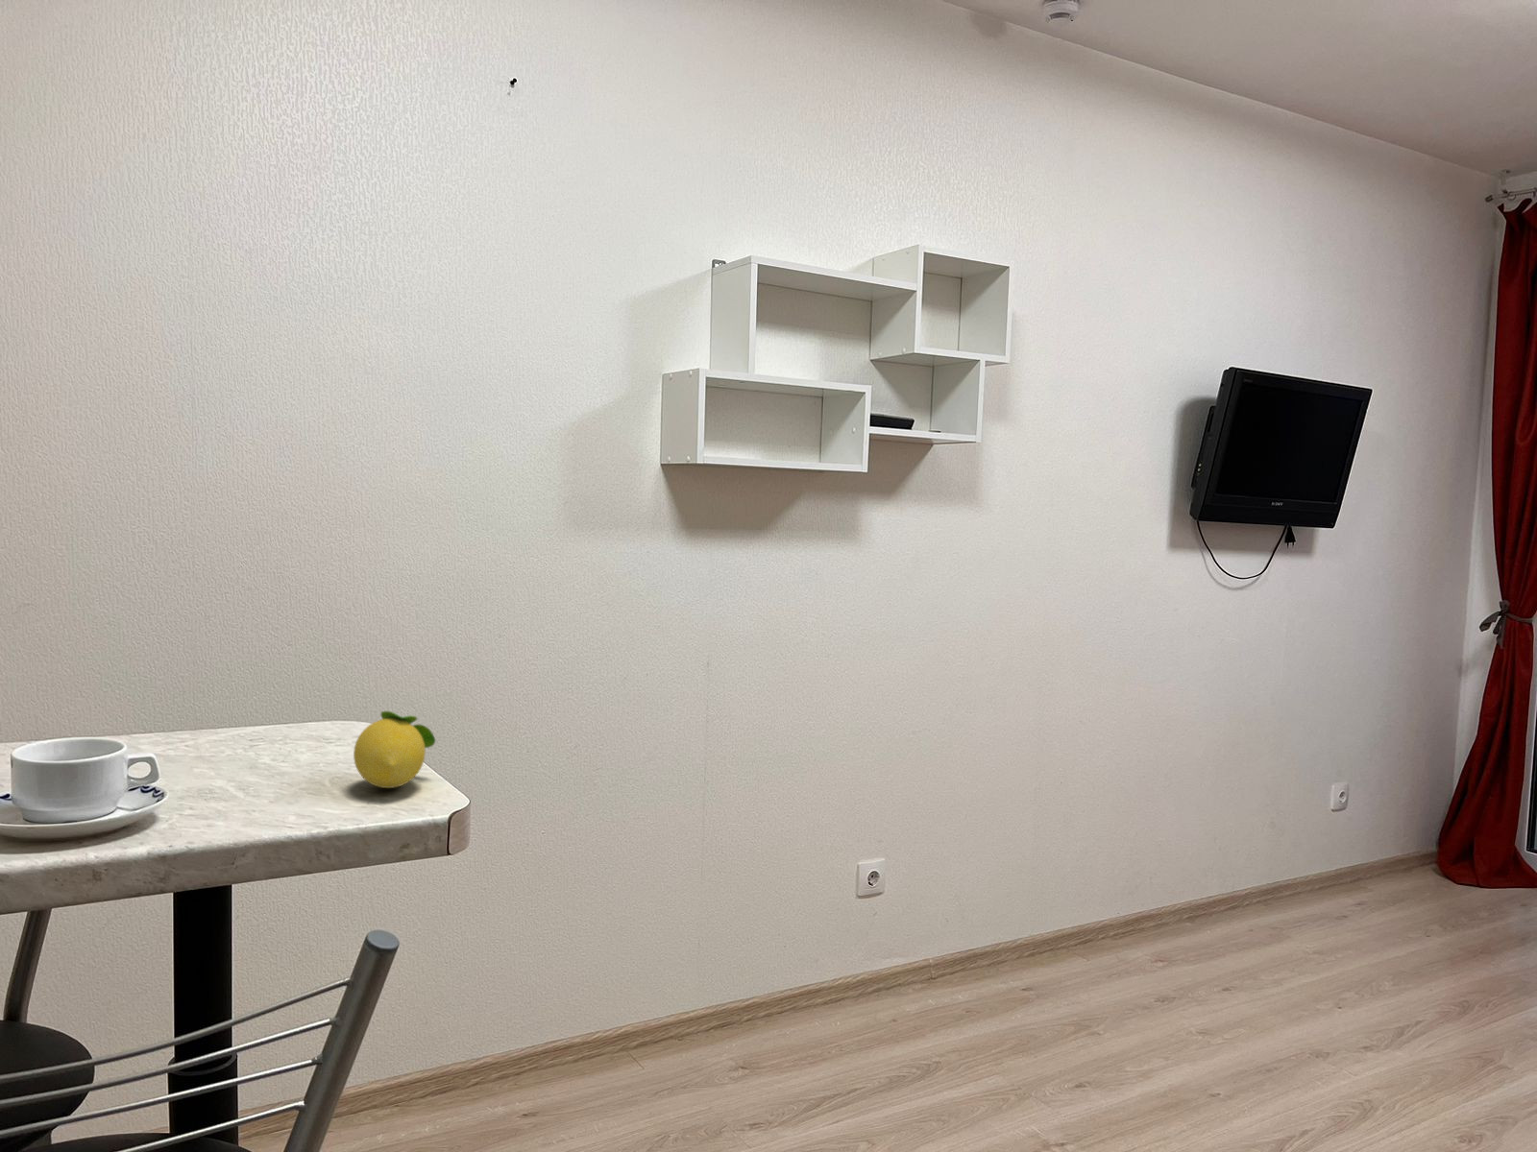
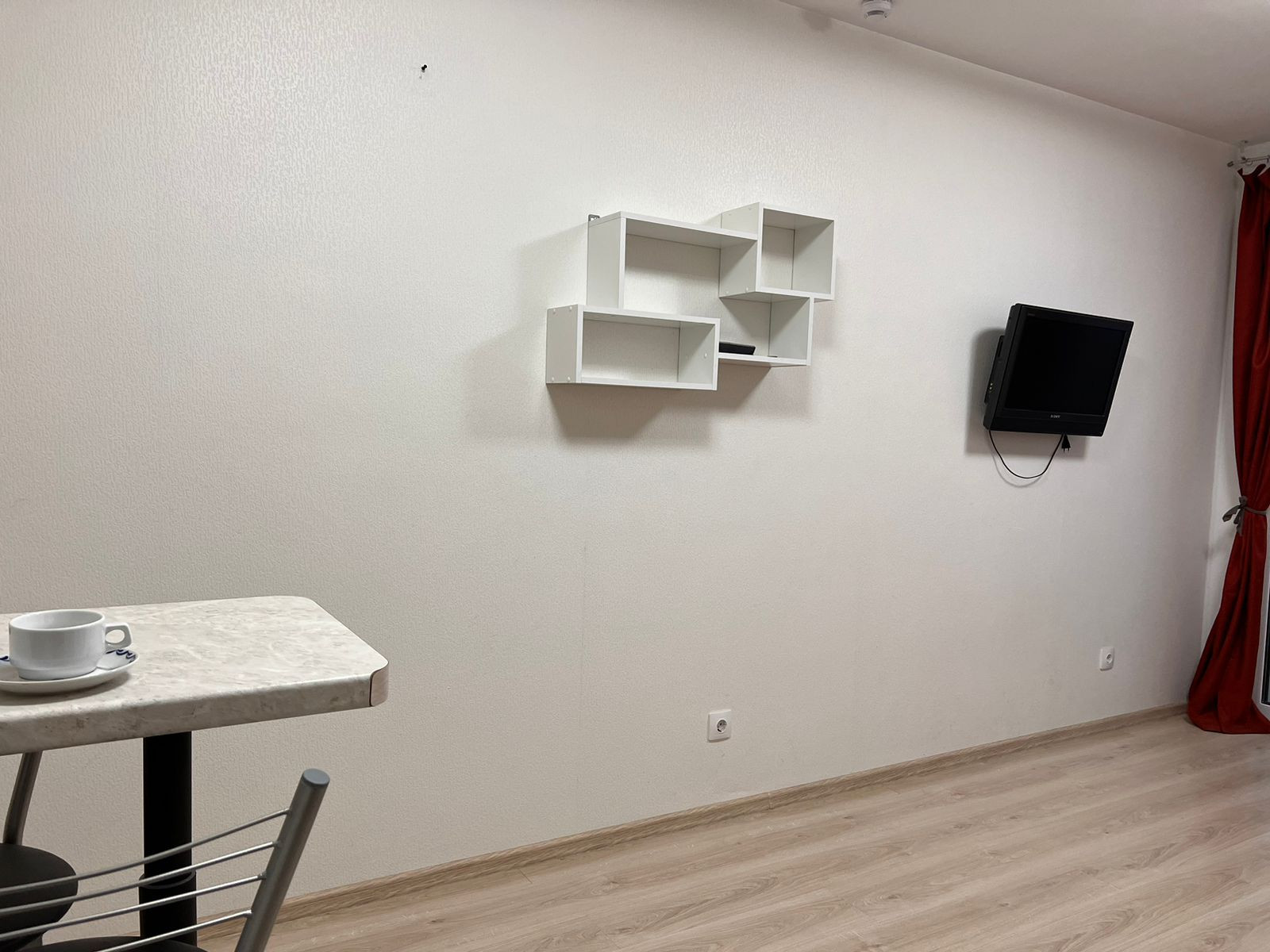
- fruit (395, 748)
